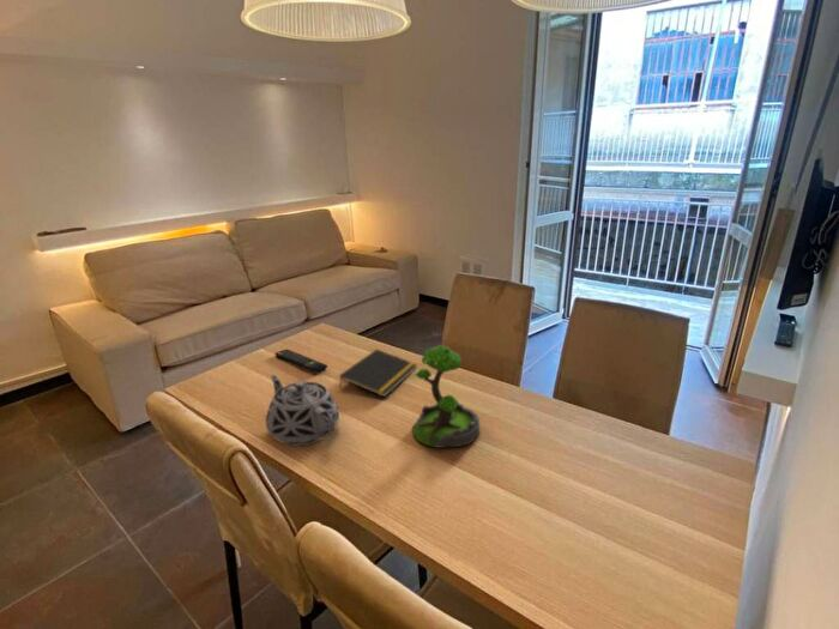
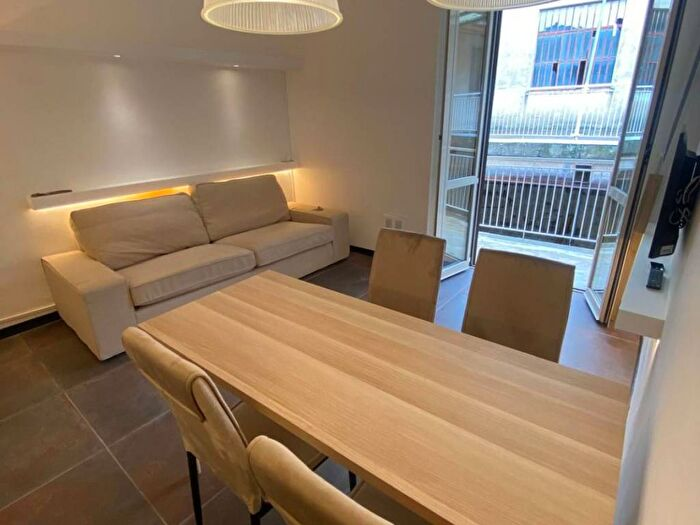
- plant (446, 395)
- remote control (300, 361)
- notepad (380, 370)
- teapot (300, 406)
